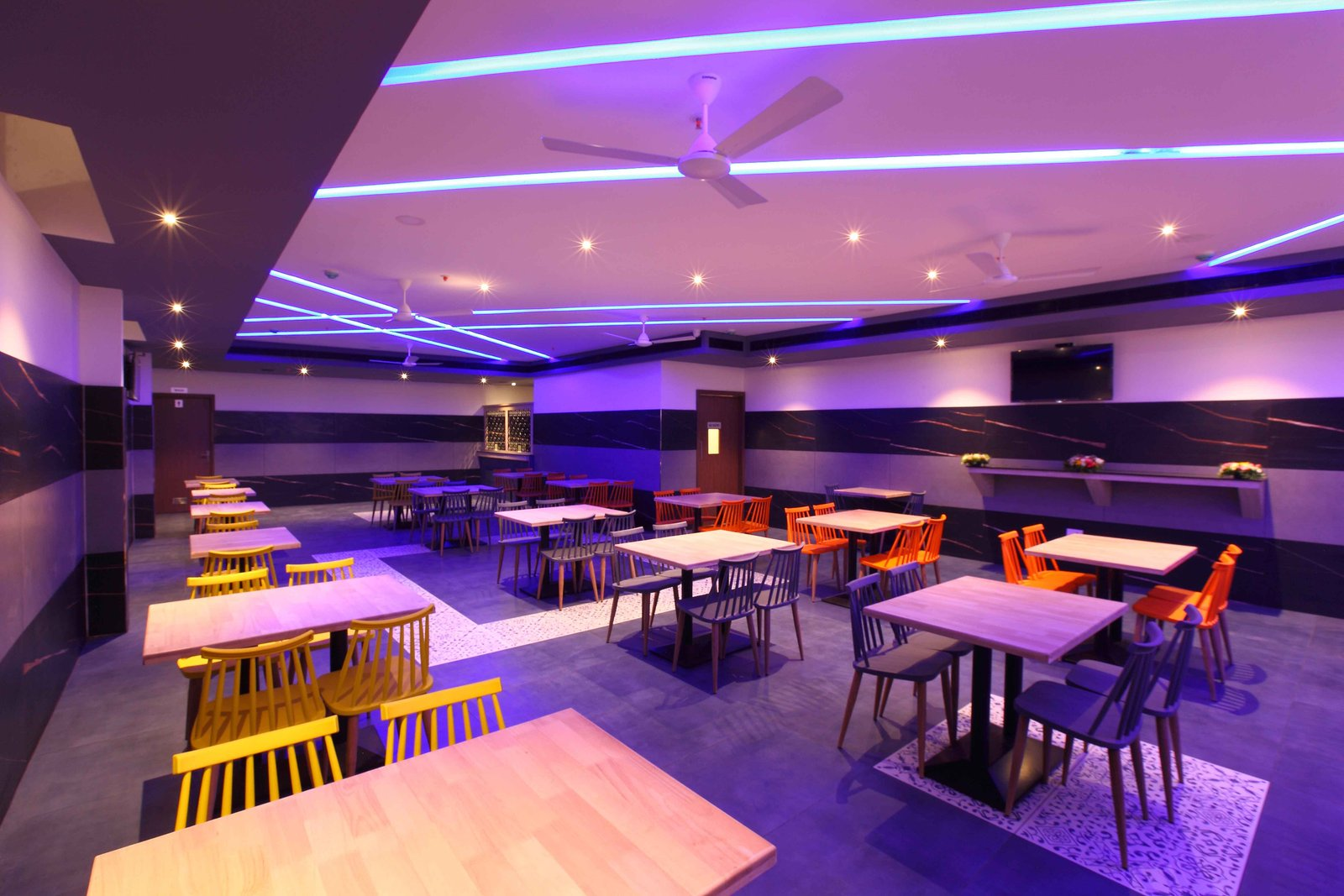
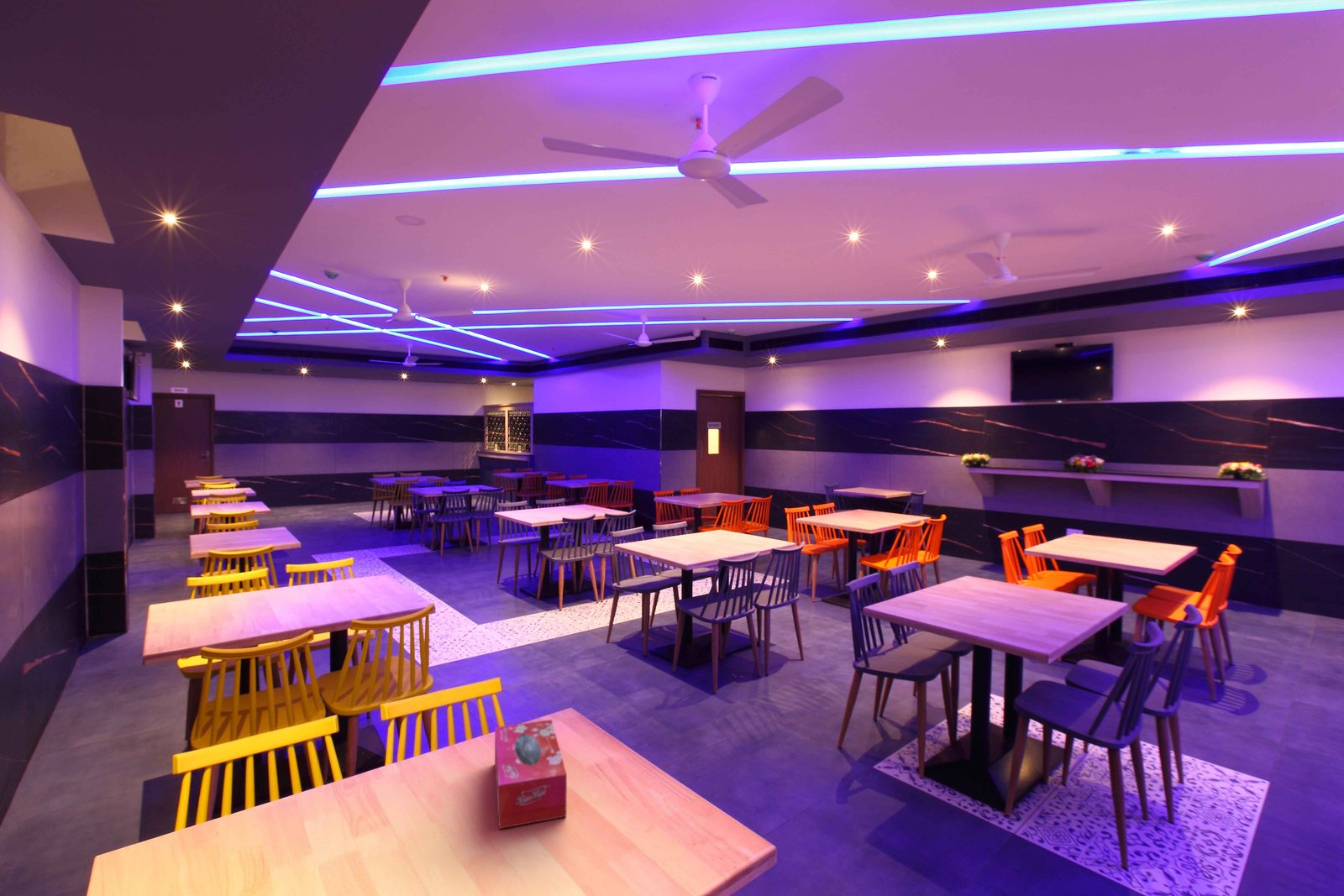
+ tissue box (528, 768)
